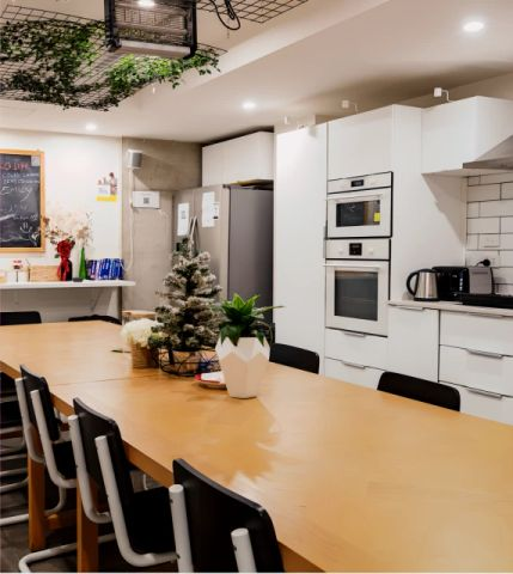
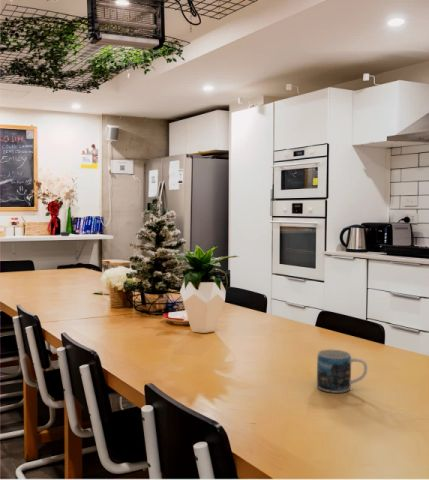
+ mug (341, 371)
